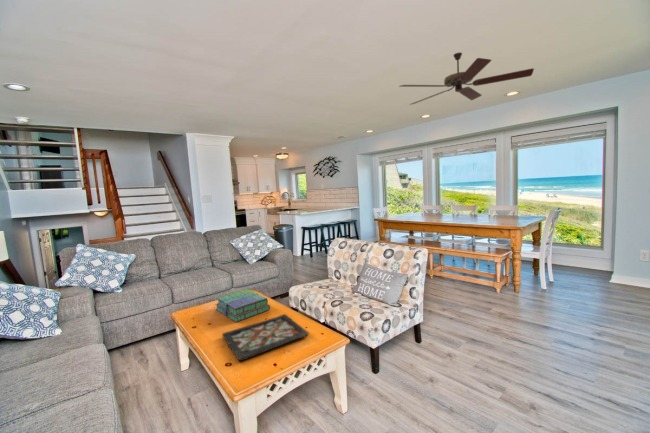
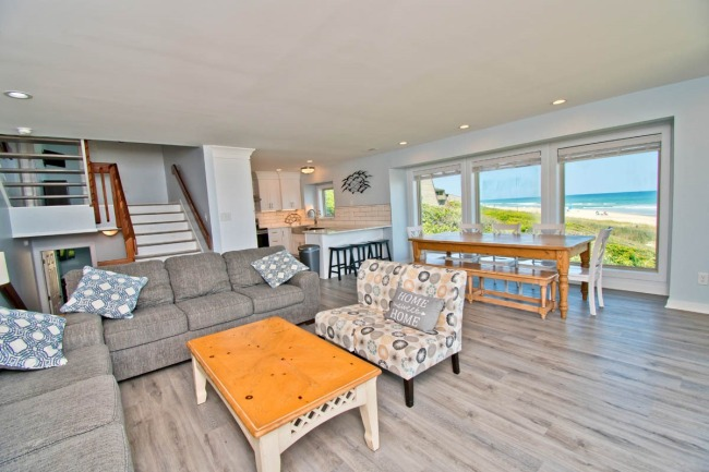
- stack of books (242, 303)
- decorative tray (265, 334)
- ceiling fan (462, 72)
